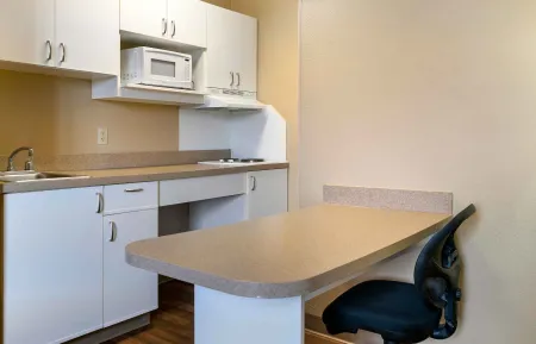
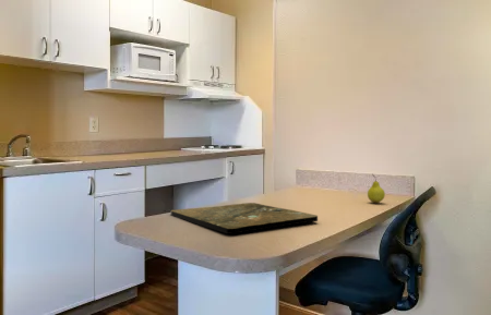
+ aerial map (242, 215)
+ fruit (375, 187)
